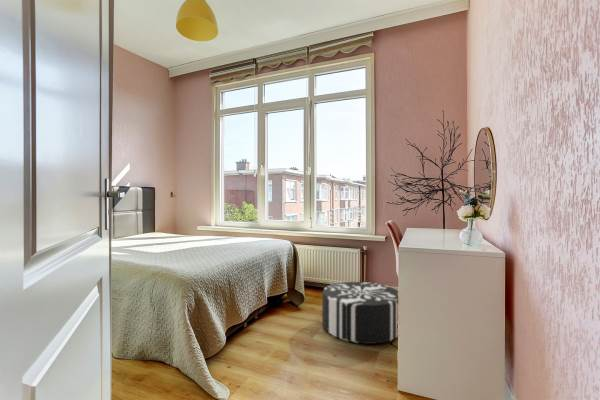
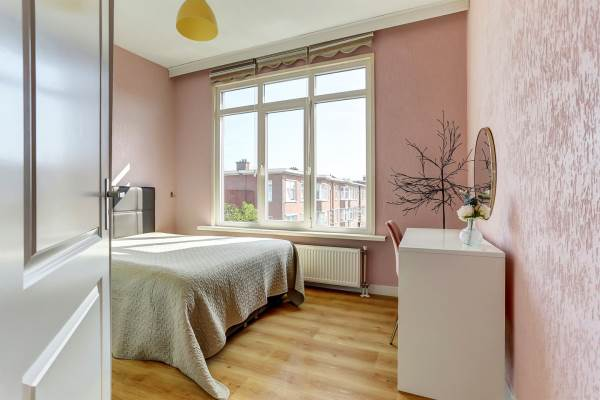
- pouf (361, 309)
